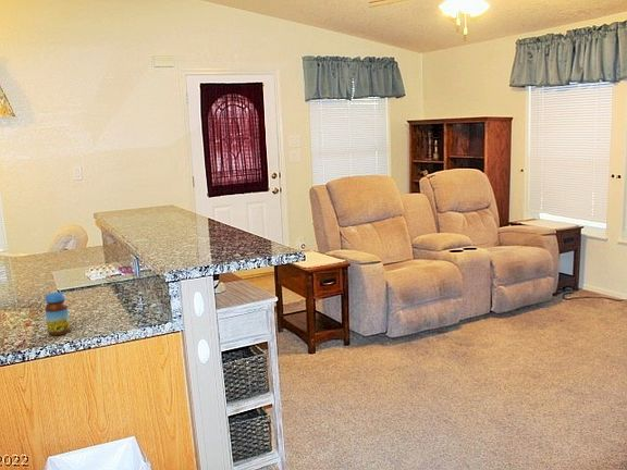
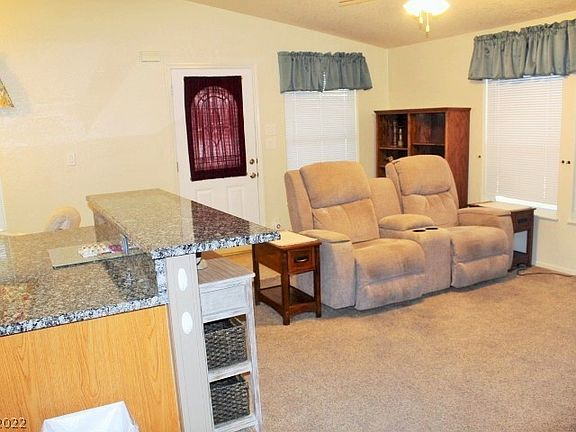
- jar (57, 313)
